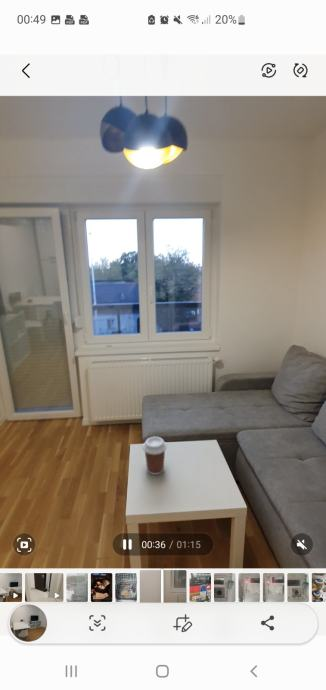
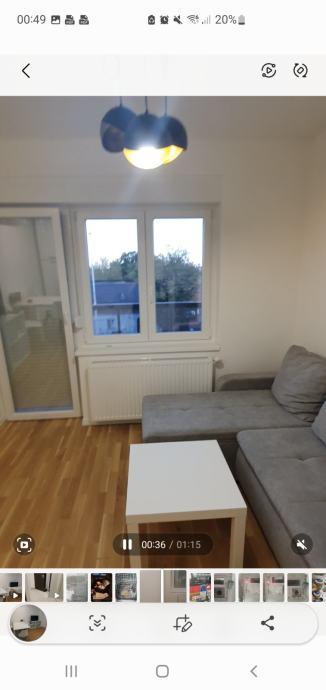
- coffee cup (155, 455)
